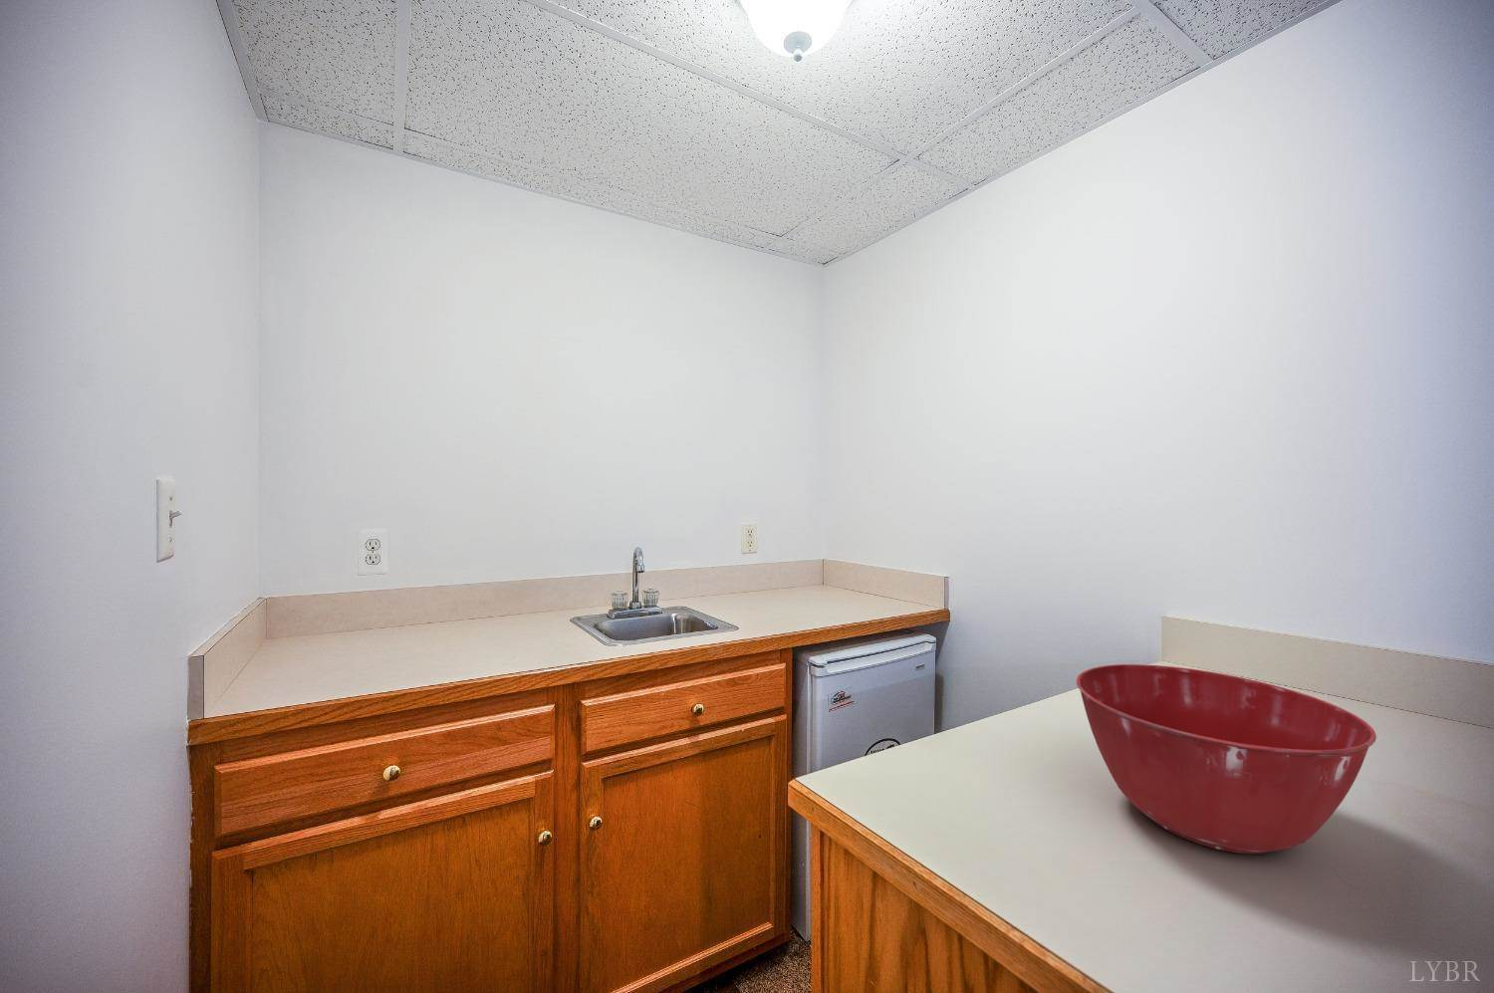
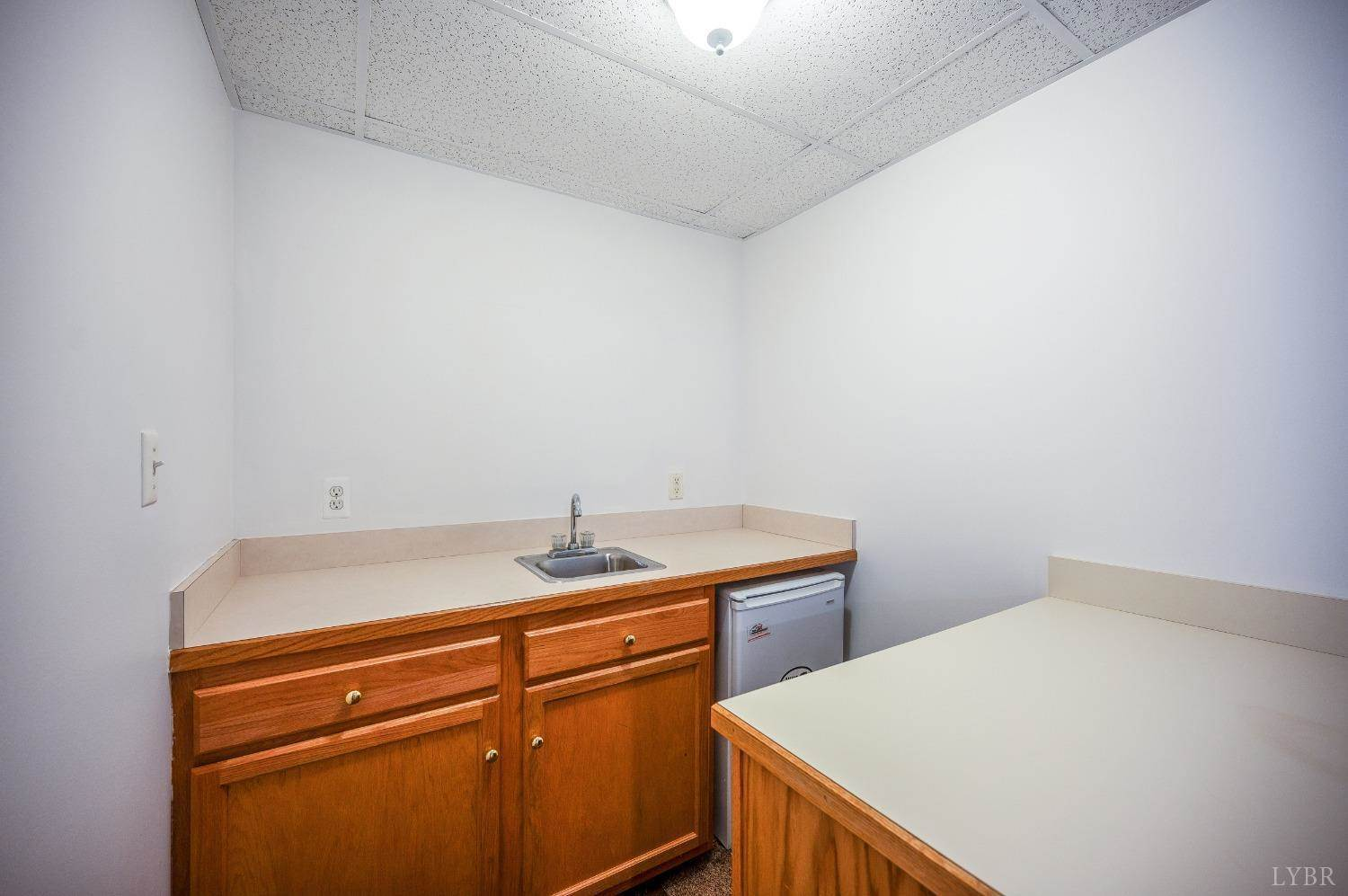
- mixing bowl (1207, 759)
